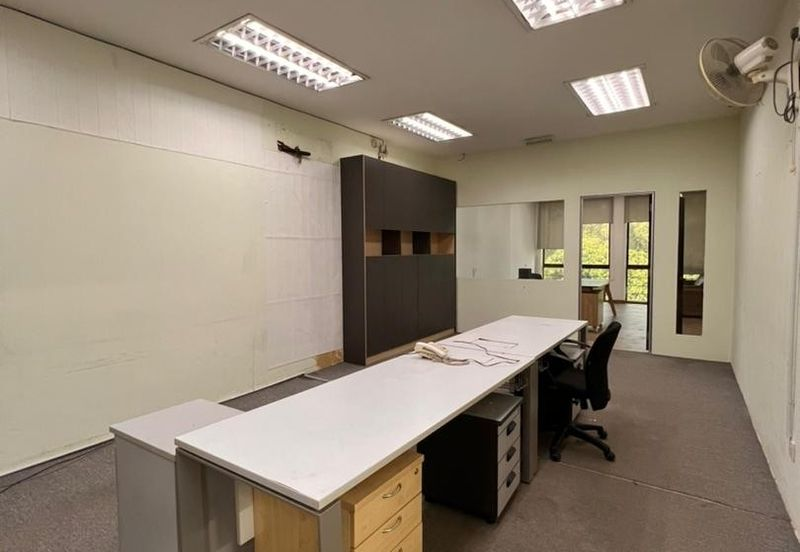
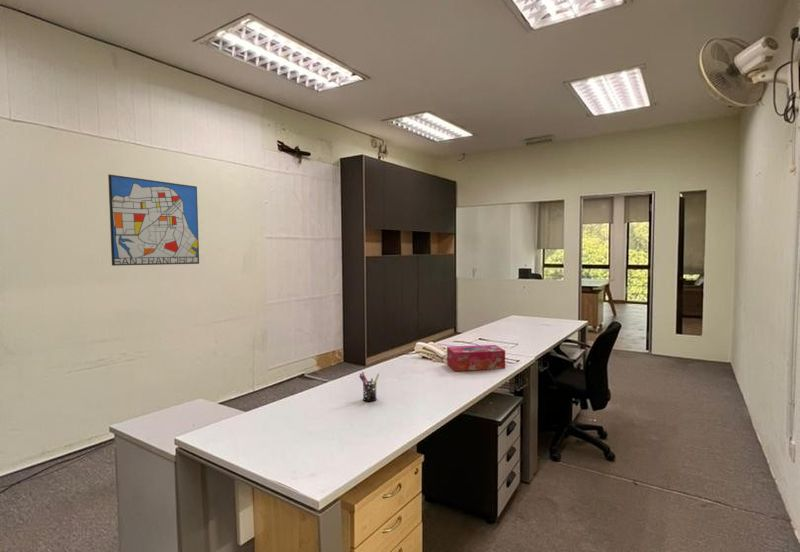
+ pen holder (369, 385)
+ tissue box (475, 357)
+ wall art (157, 223)
